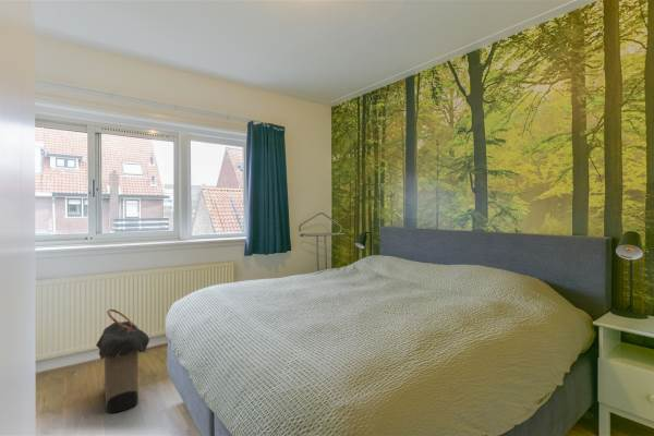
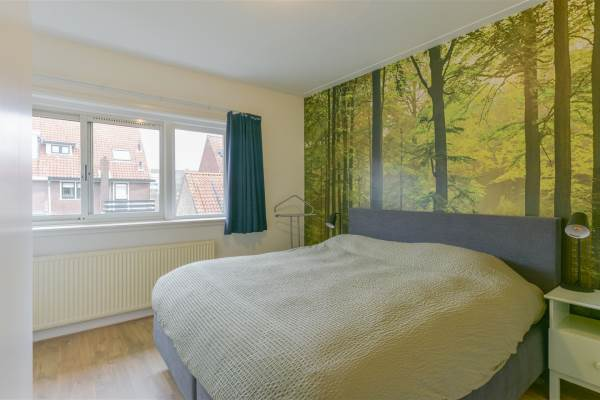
- laundry hamper (123, 353)
